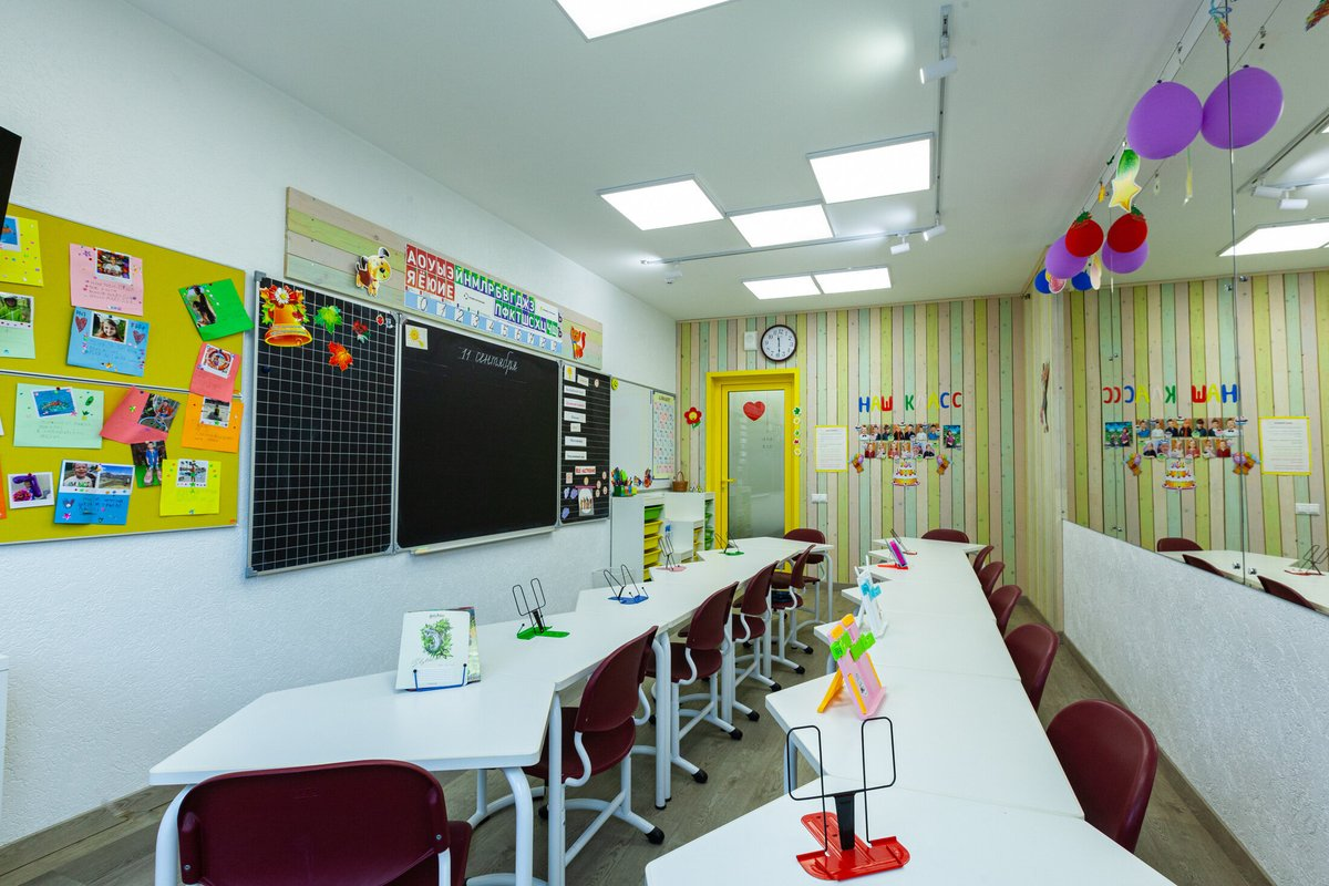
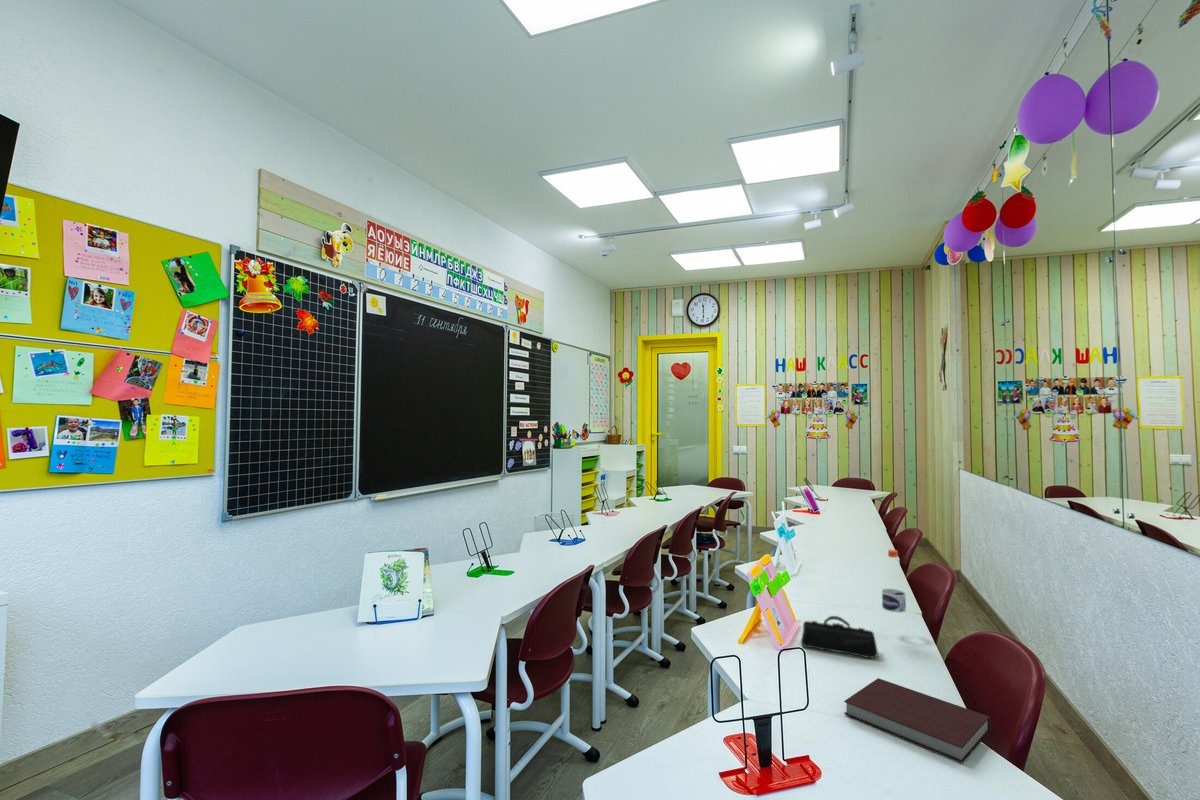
+ pencil case (838, 632)
+ water bottle (893, 593)
+ notebook (915, 715)
